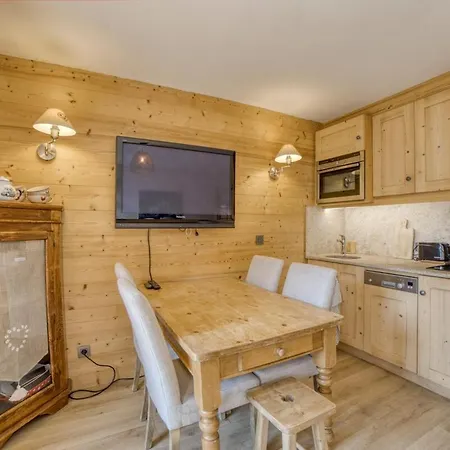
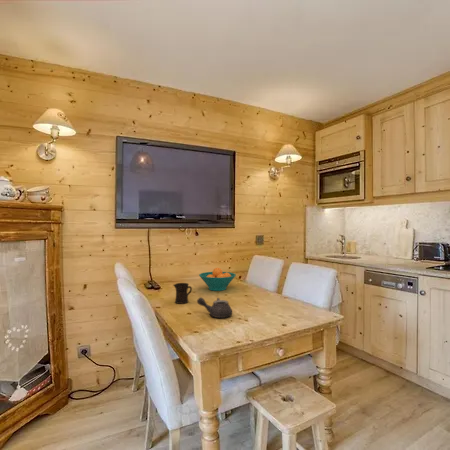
+ mug (182, 292)
+ teapot (214, 306)
+ fruit bowl (217, 278)
